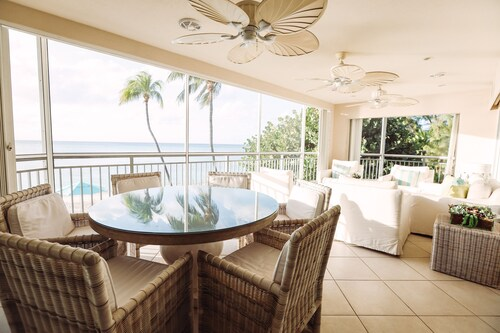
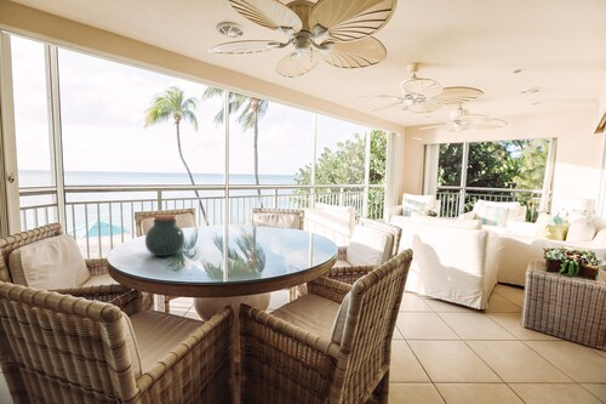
+ jar (165, 234)
